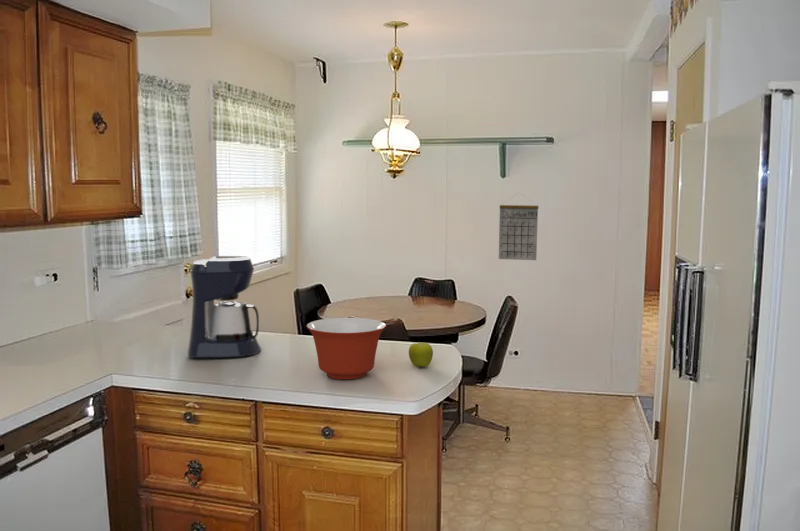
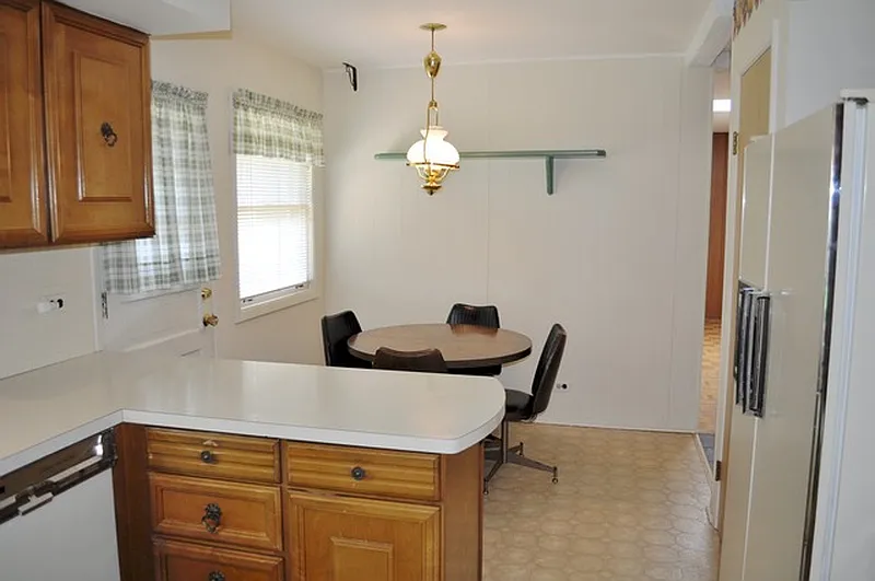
- mixing bowl (346, 349)
- fruit (420, 354)
- coffee maker (222, 304)
- calendar (518, 226)
